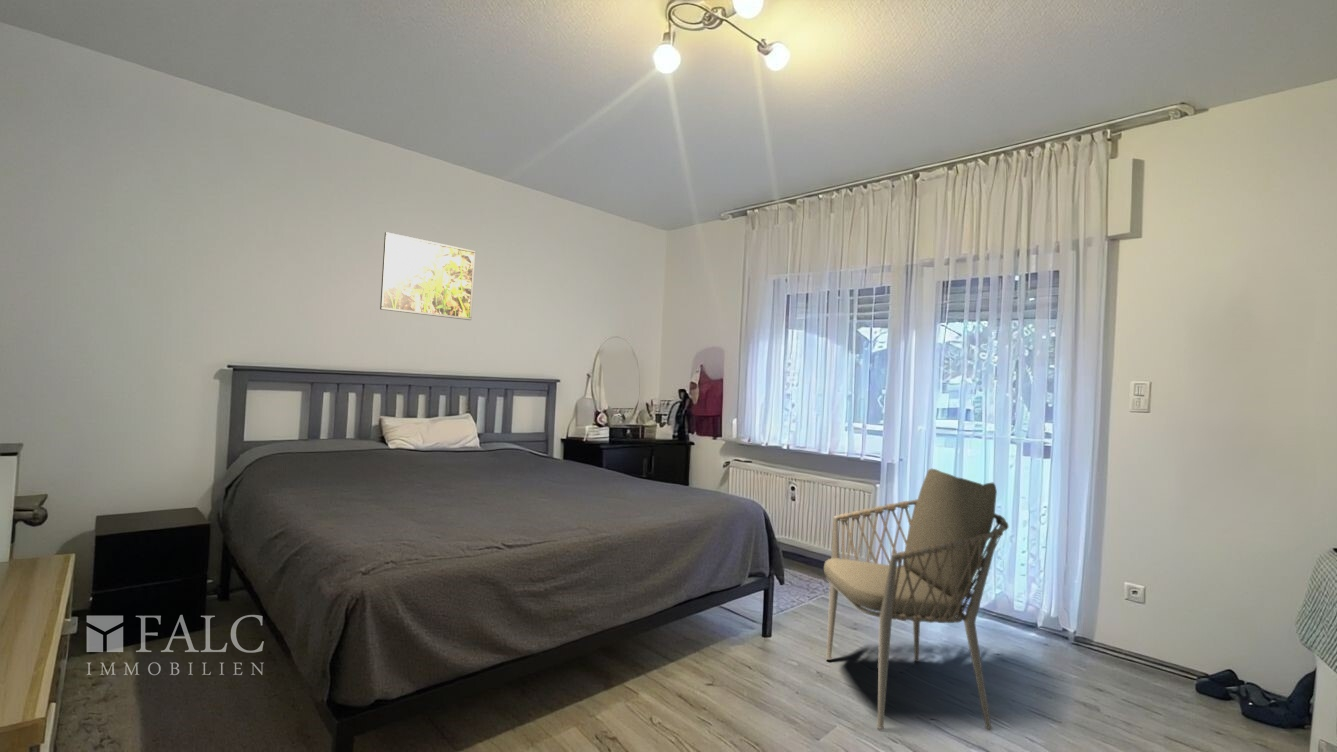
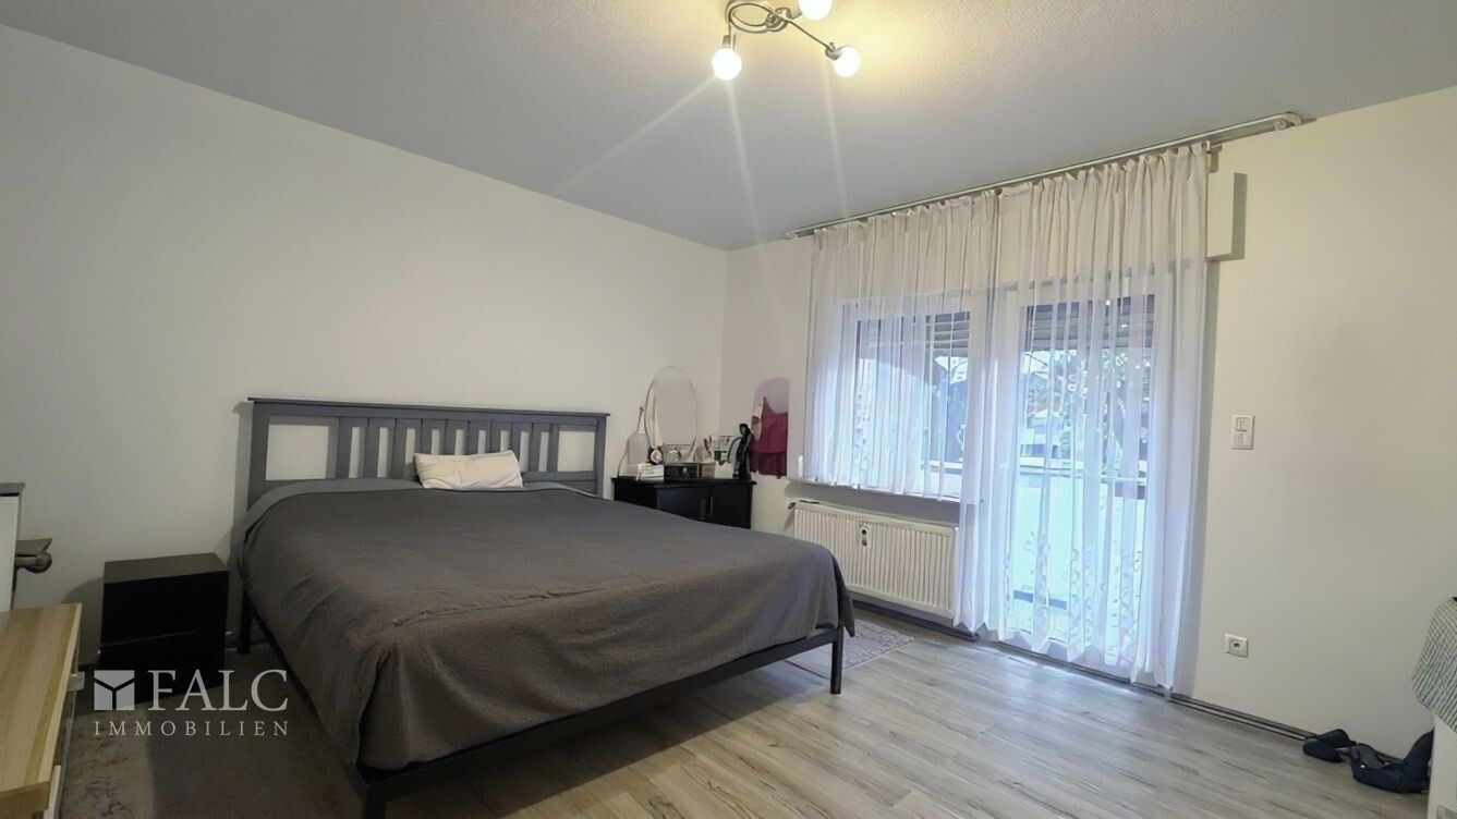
- armchair (908, 581)
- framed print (430, 278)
